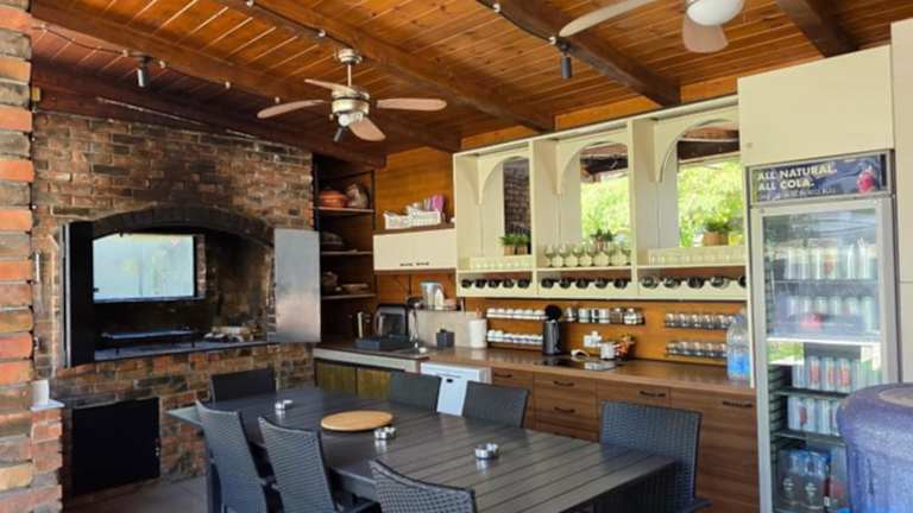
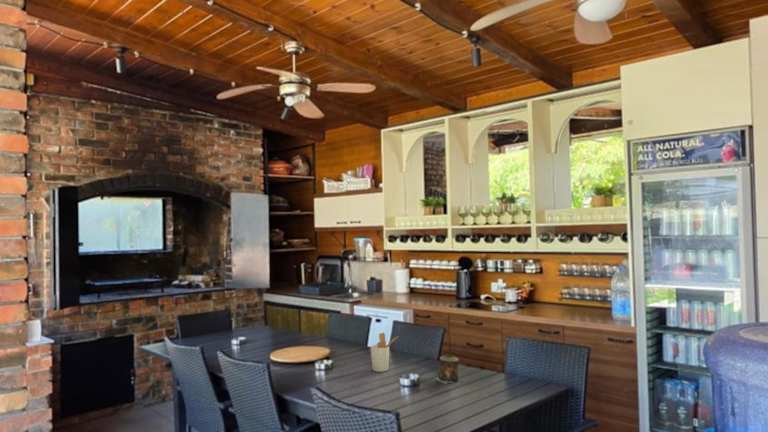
+ utensil holder (385, 352)
+ candle (447, 368)
